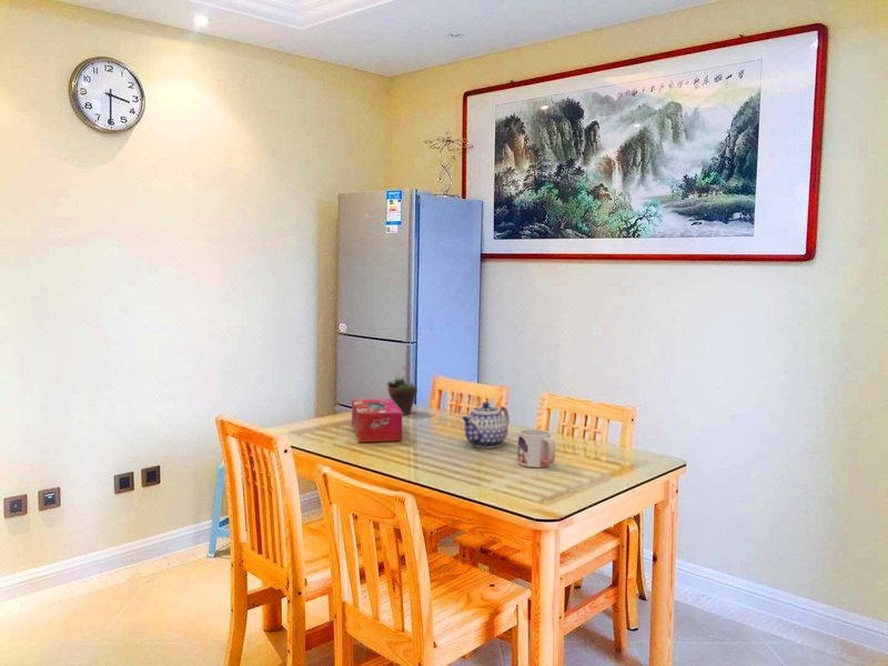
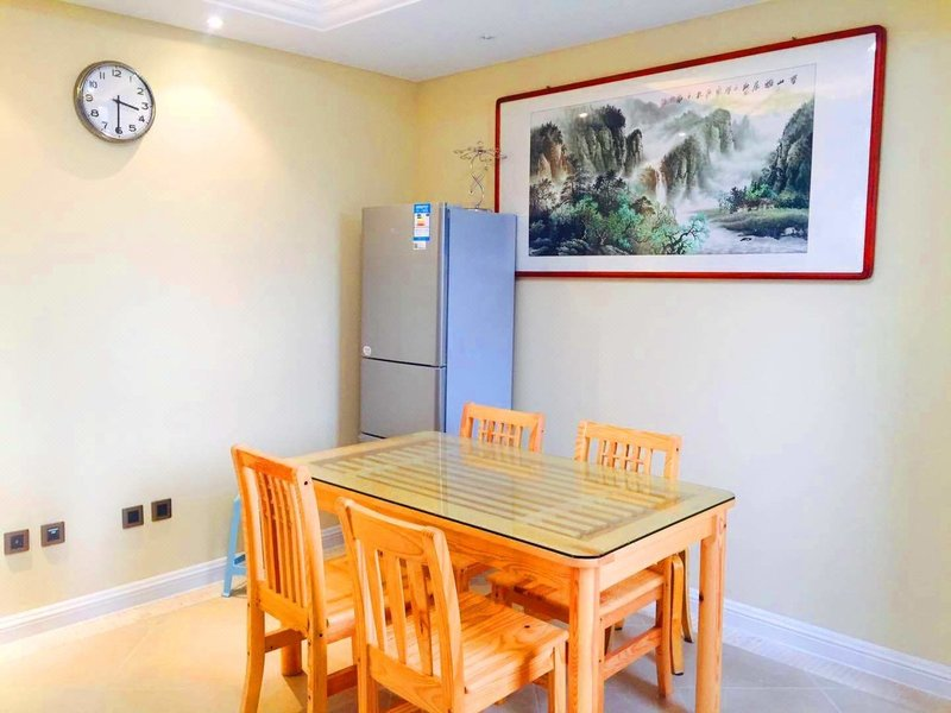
- succulent plant (402, 389)
- teapot (485, 423)
- tissue box (375, 418)
- mug (537, 448)
